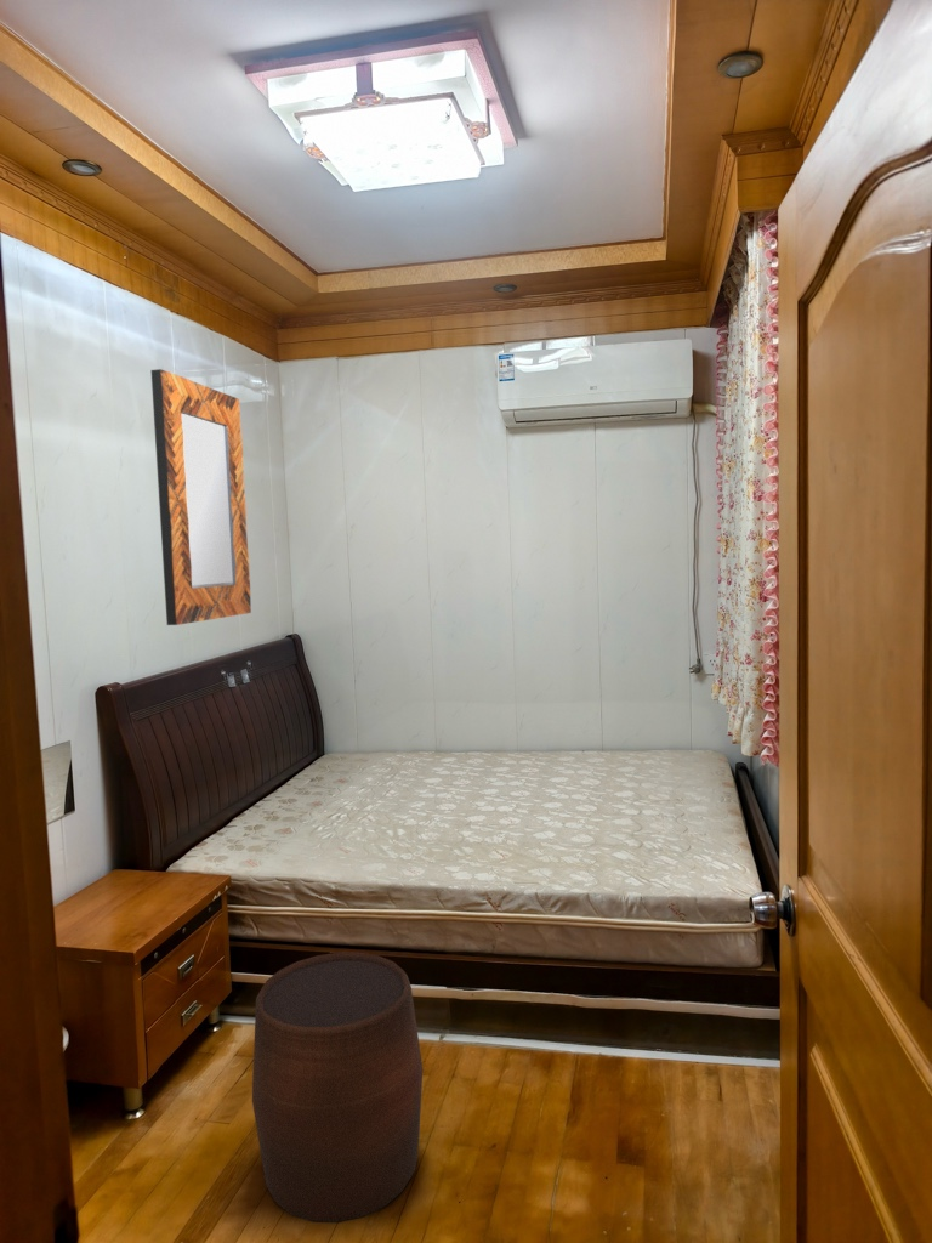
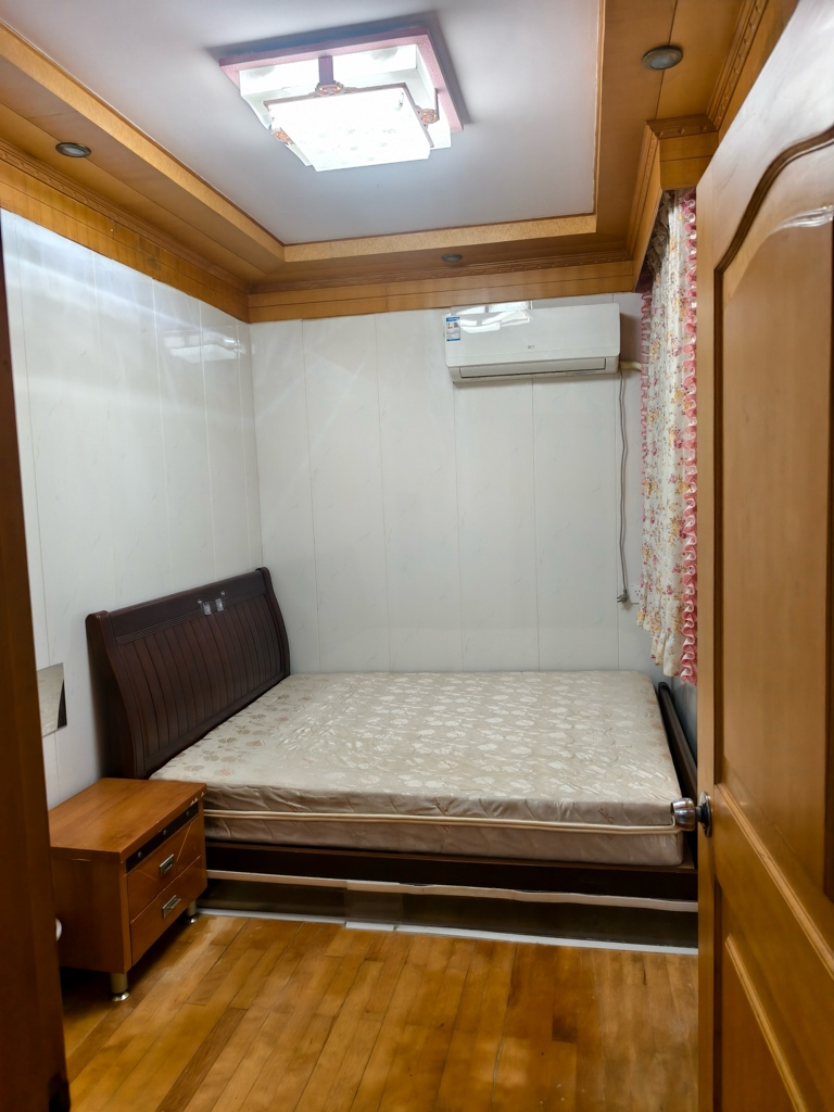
- home mirror (206, 503)
- stool (337, 1077)
